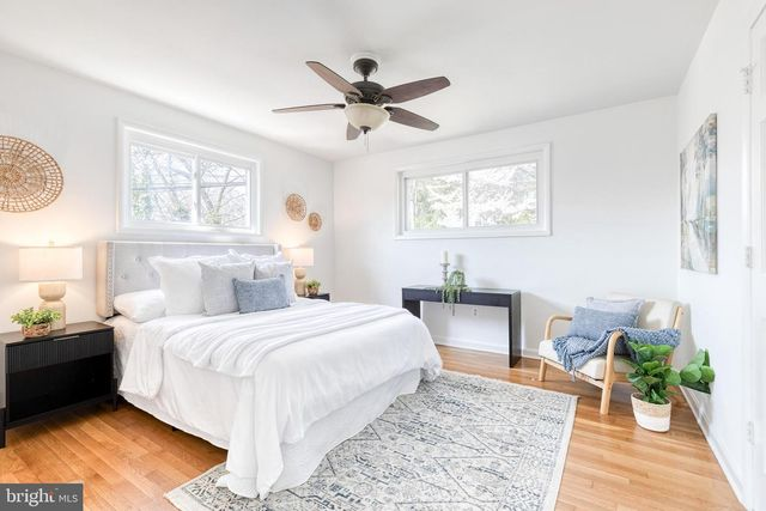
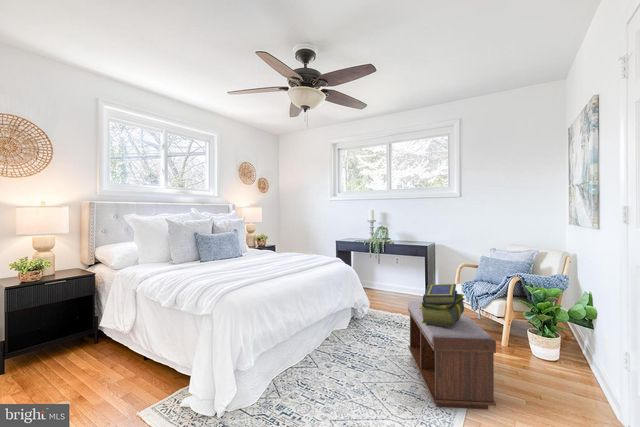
+ stack of books (444, 305)
+ bench (443, 346)
